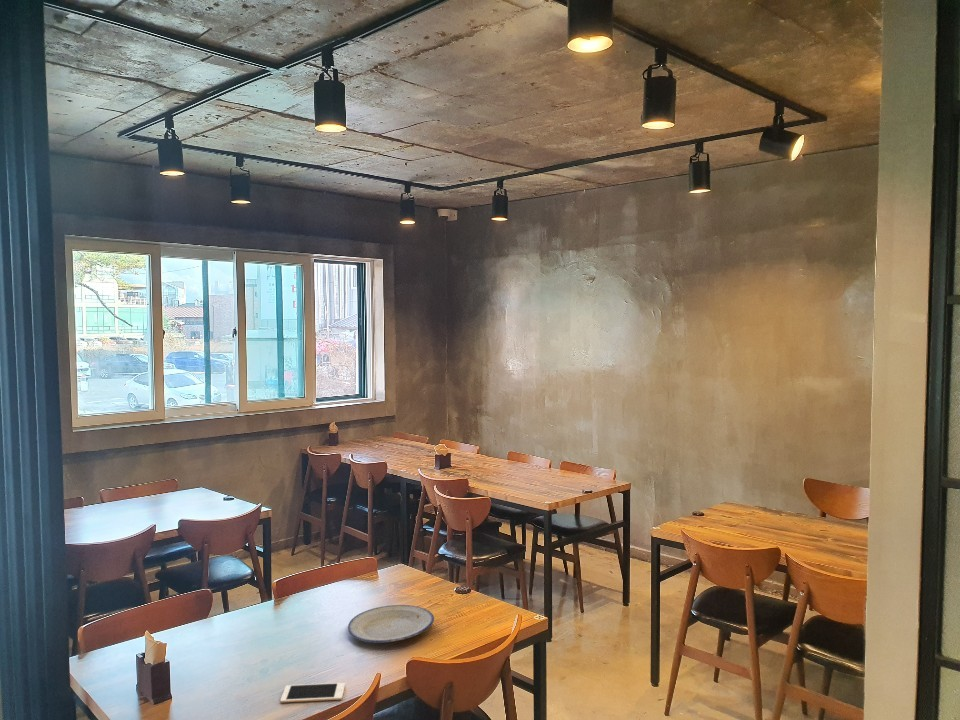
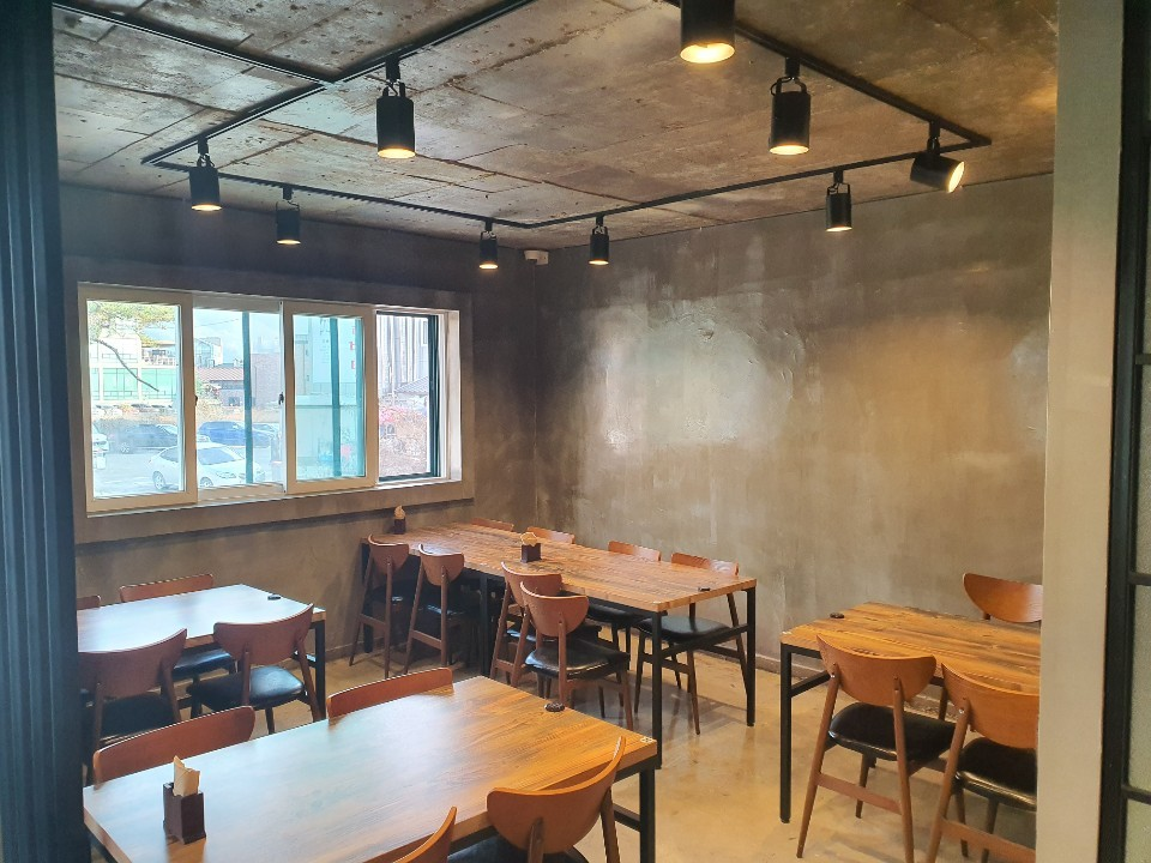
- plate (391, 624)
- cell phone (313, 692)
